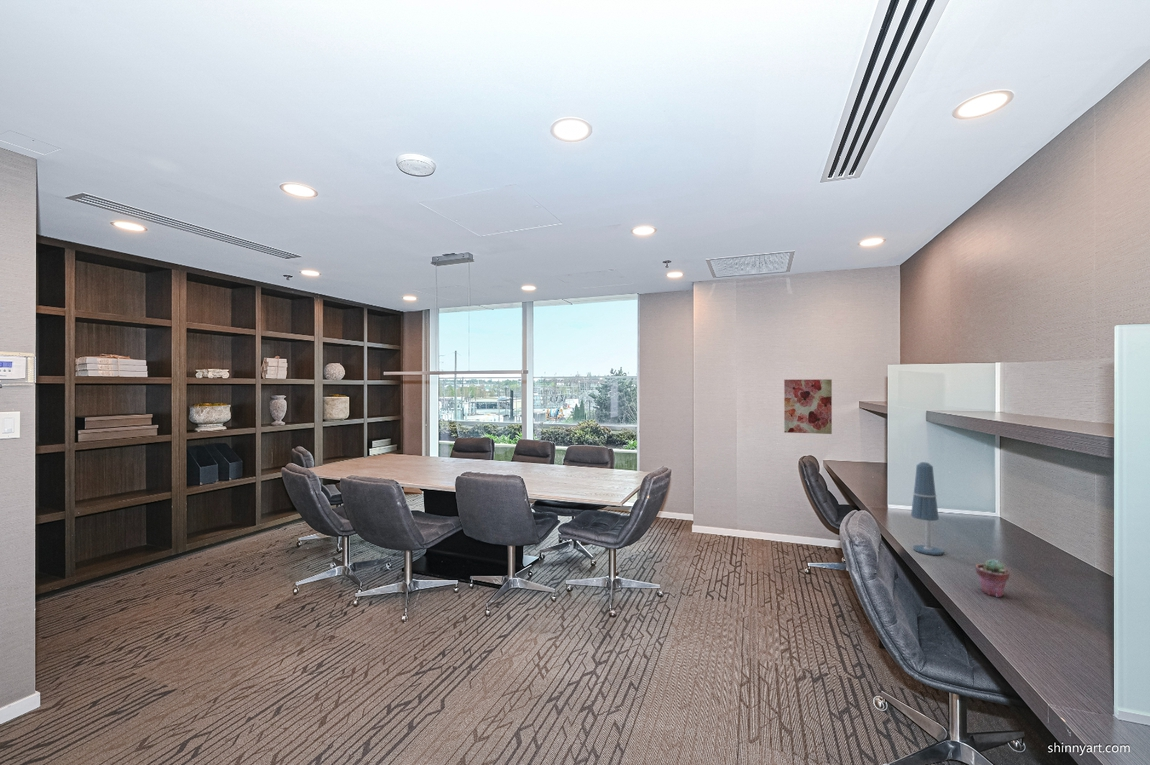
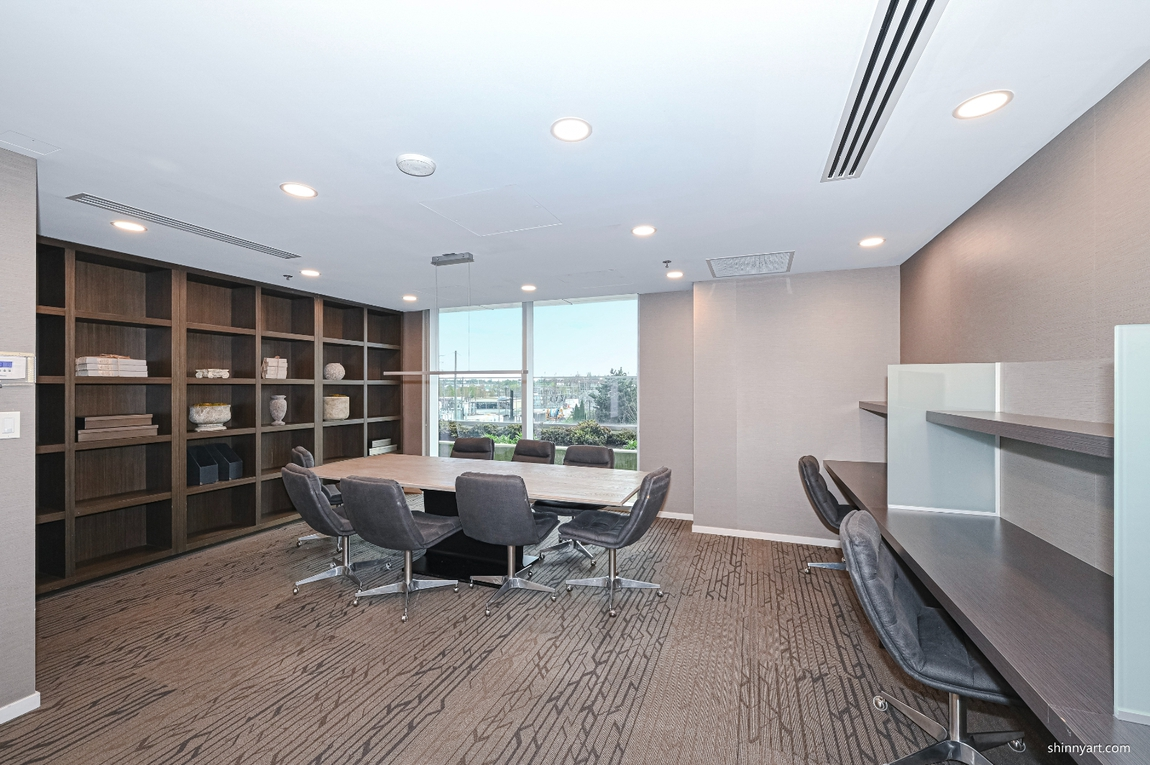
- desk lamp (926, 508)
- potted succulent (992, 575)
- wall art (807, 406)
